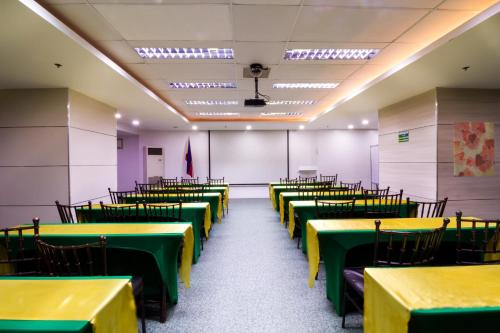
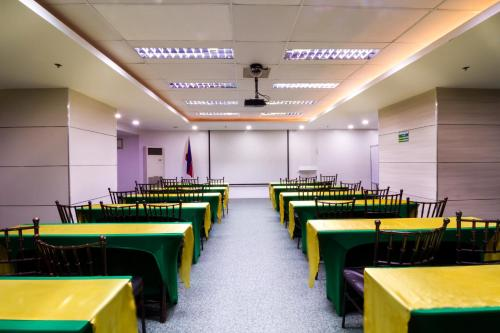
- wall art (473, 149)
